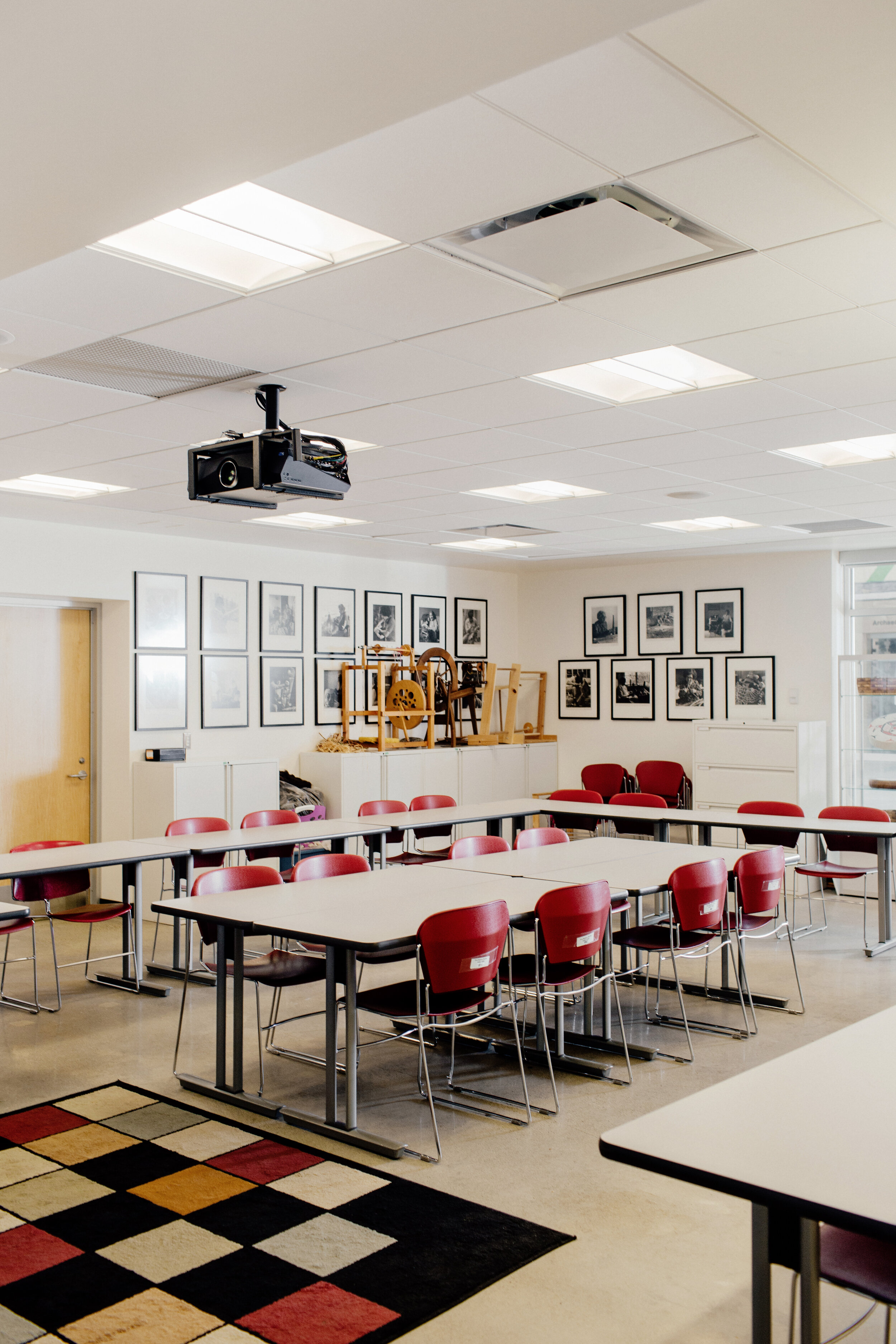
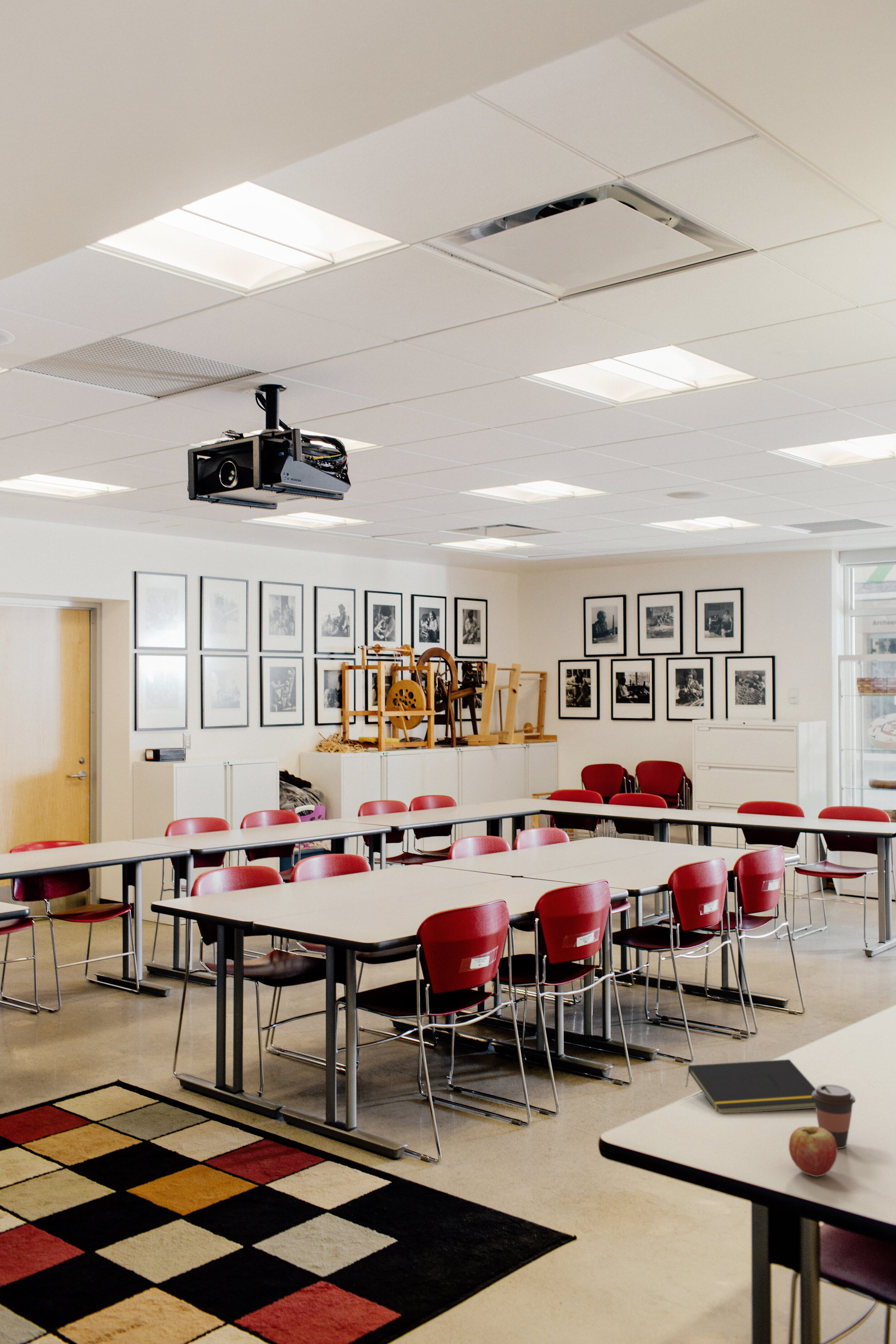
+ notepad (756, 1086)
+ fruit (812, 1149)
+ coffee cup (833, 1117)
